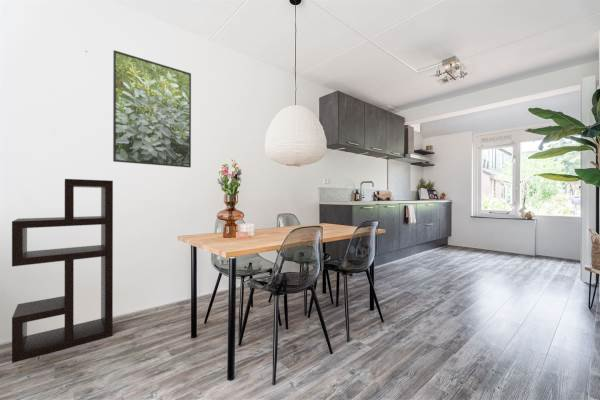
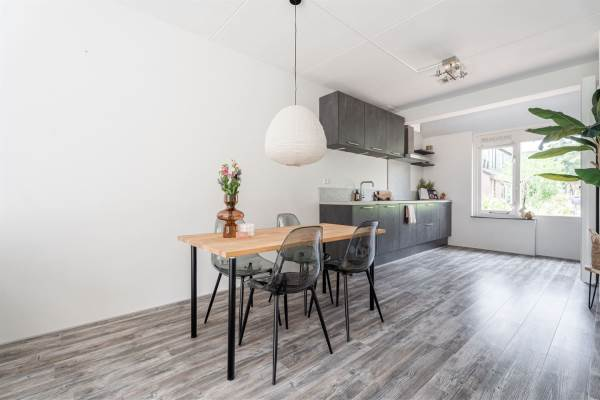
- shelving unit (66, 260)
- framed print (155, 113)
